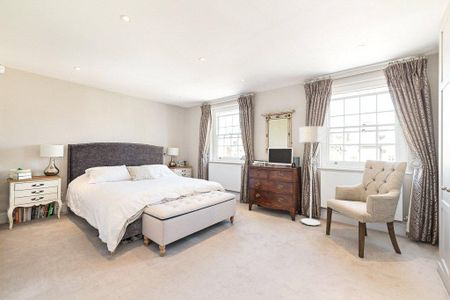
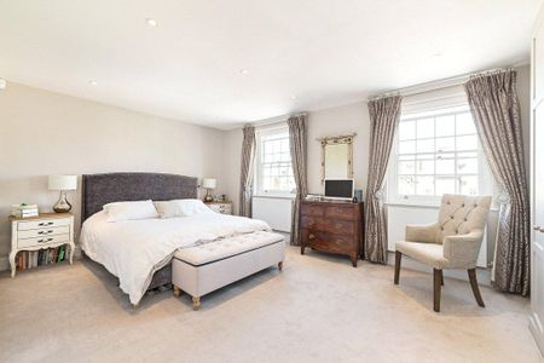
- floor lamp (311, 175)
